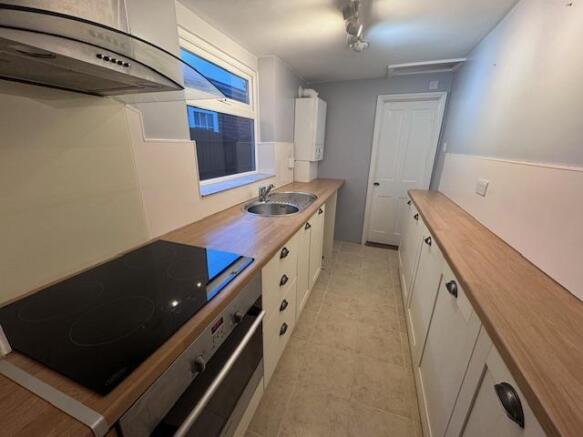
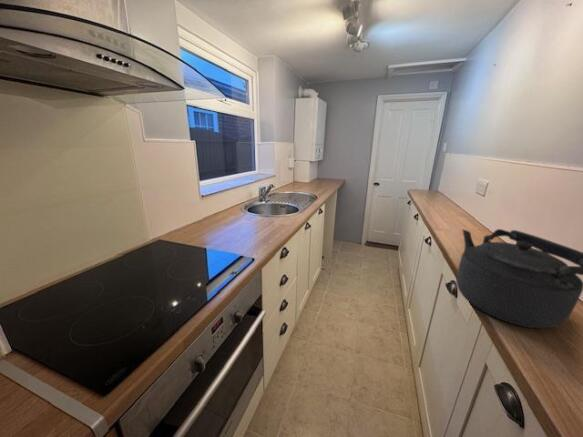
+ kettle (511, 272)
